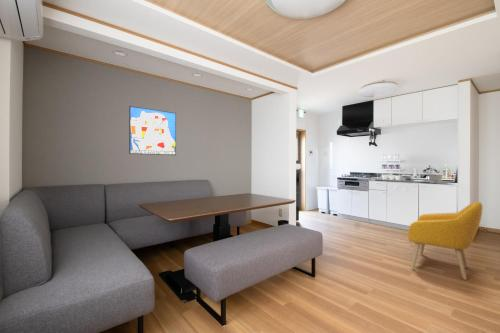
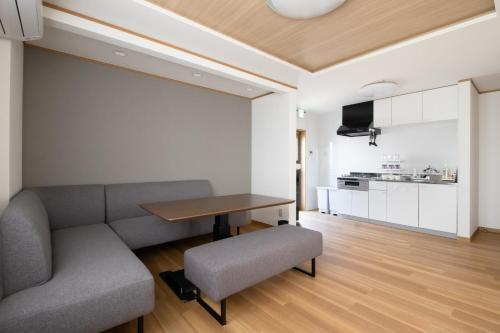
- armchair (444, 233)
- wall art (154, 132)
